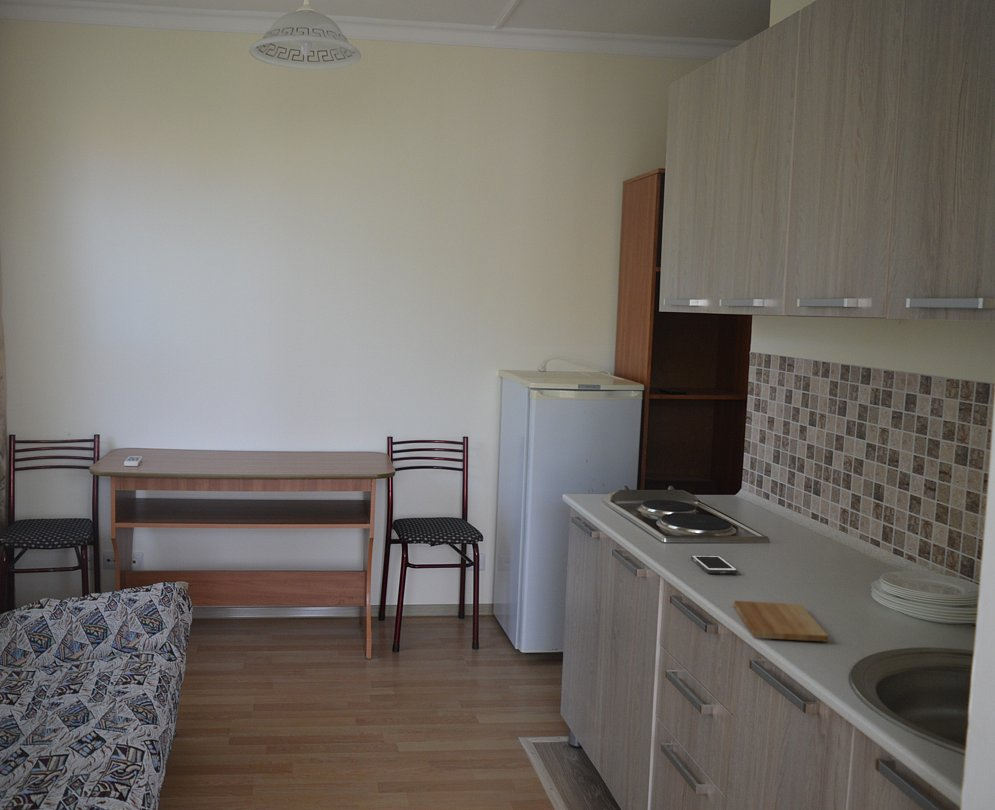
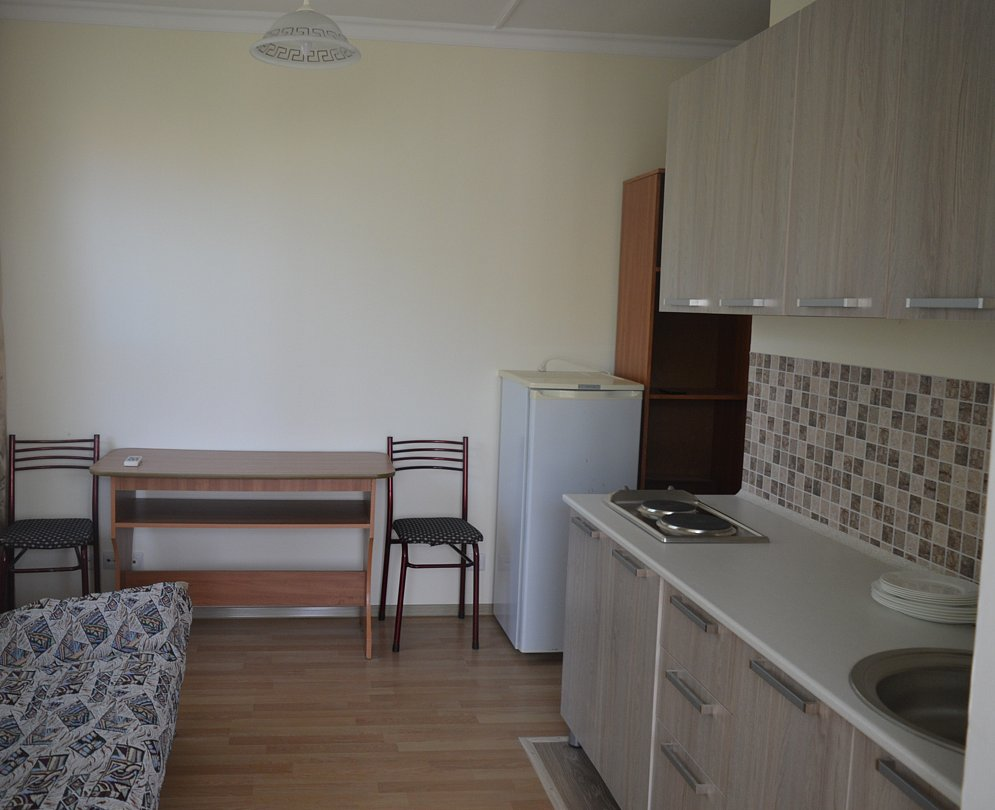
- cutting board (778, 620)
- cell phone (713, 564)
